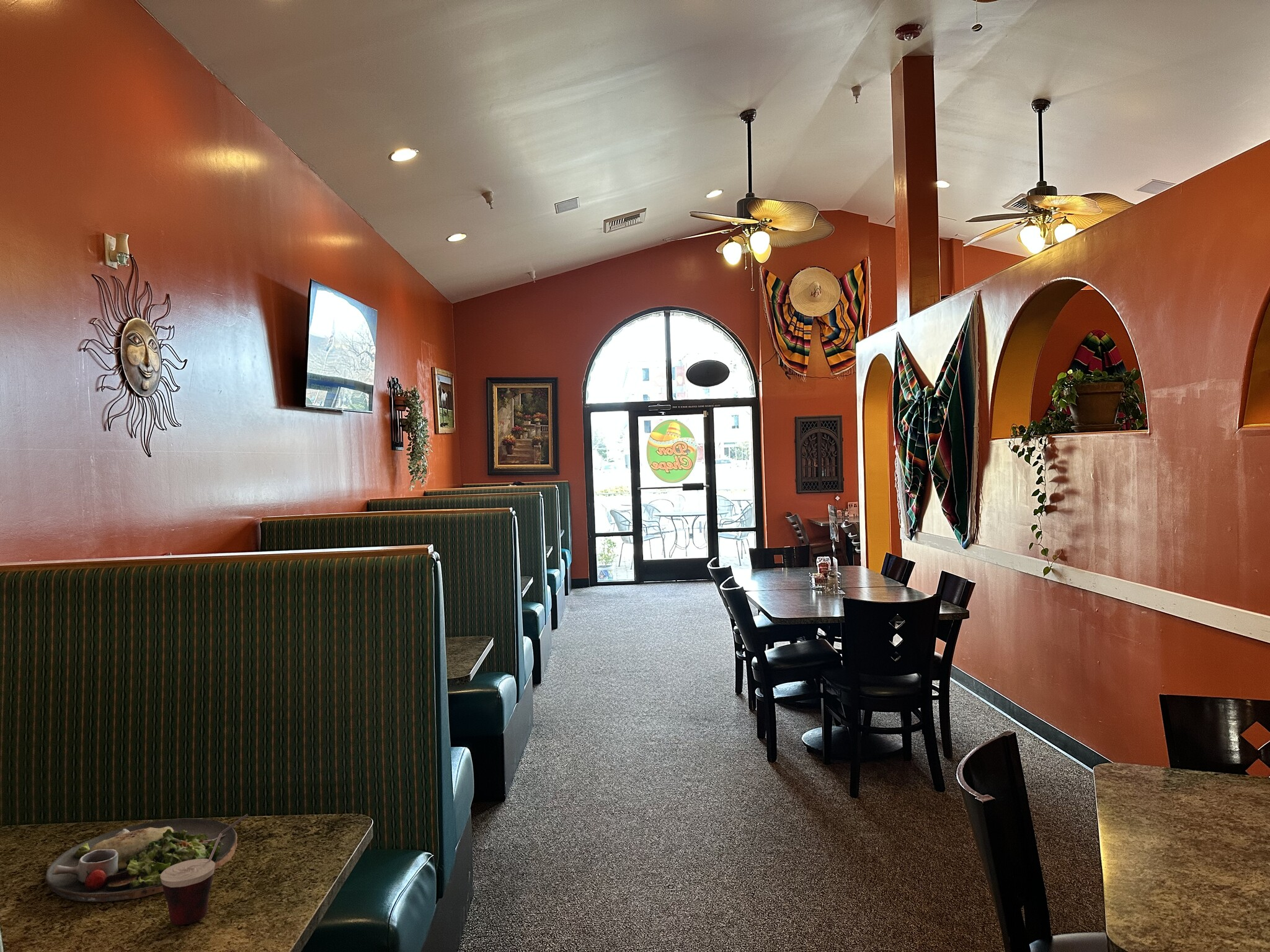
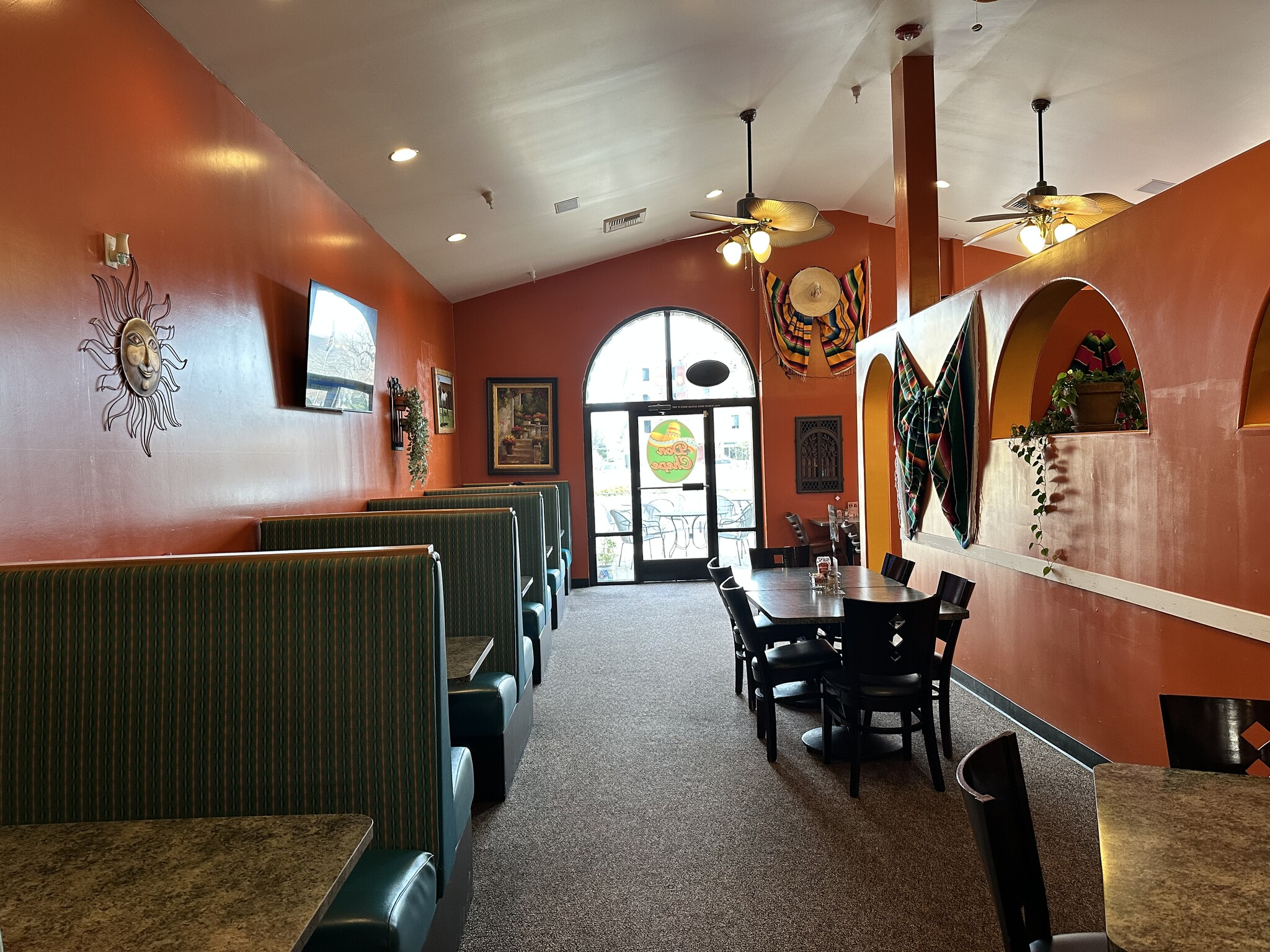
- dinner plate (146, 843)
- cup (208, 868)
